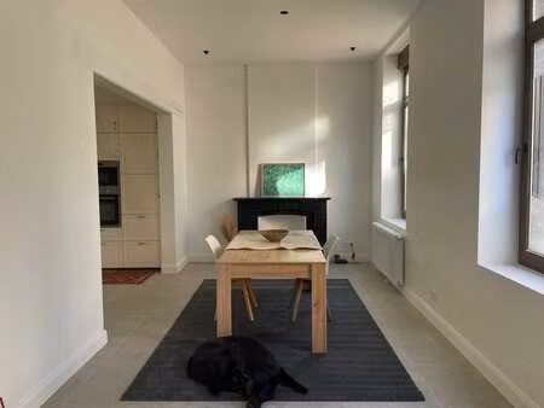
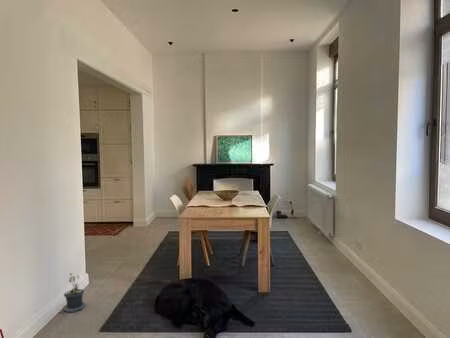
+ potted plant (72, 289)
